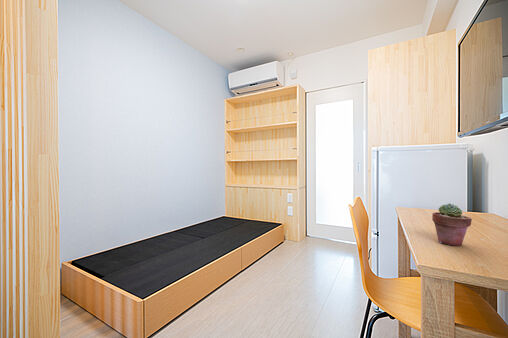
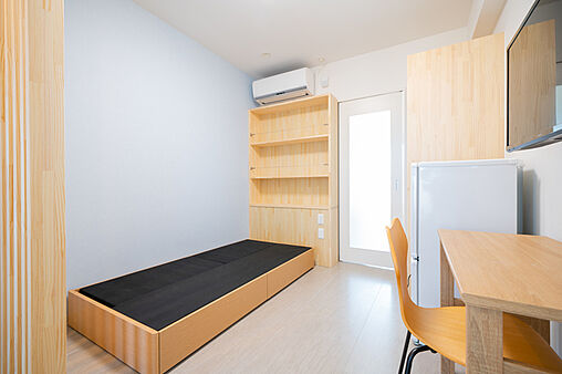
- potted succulent (450, 223)
